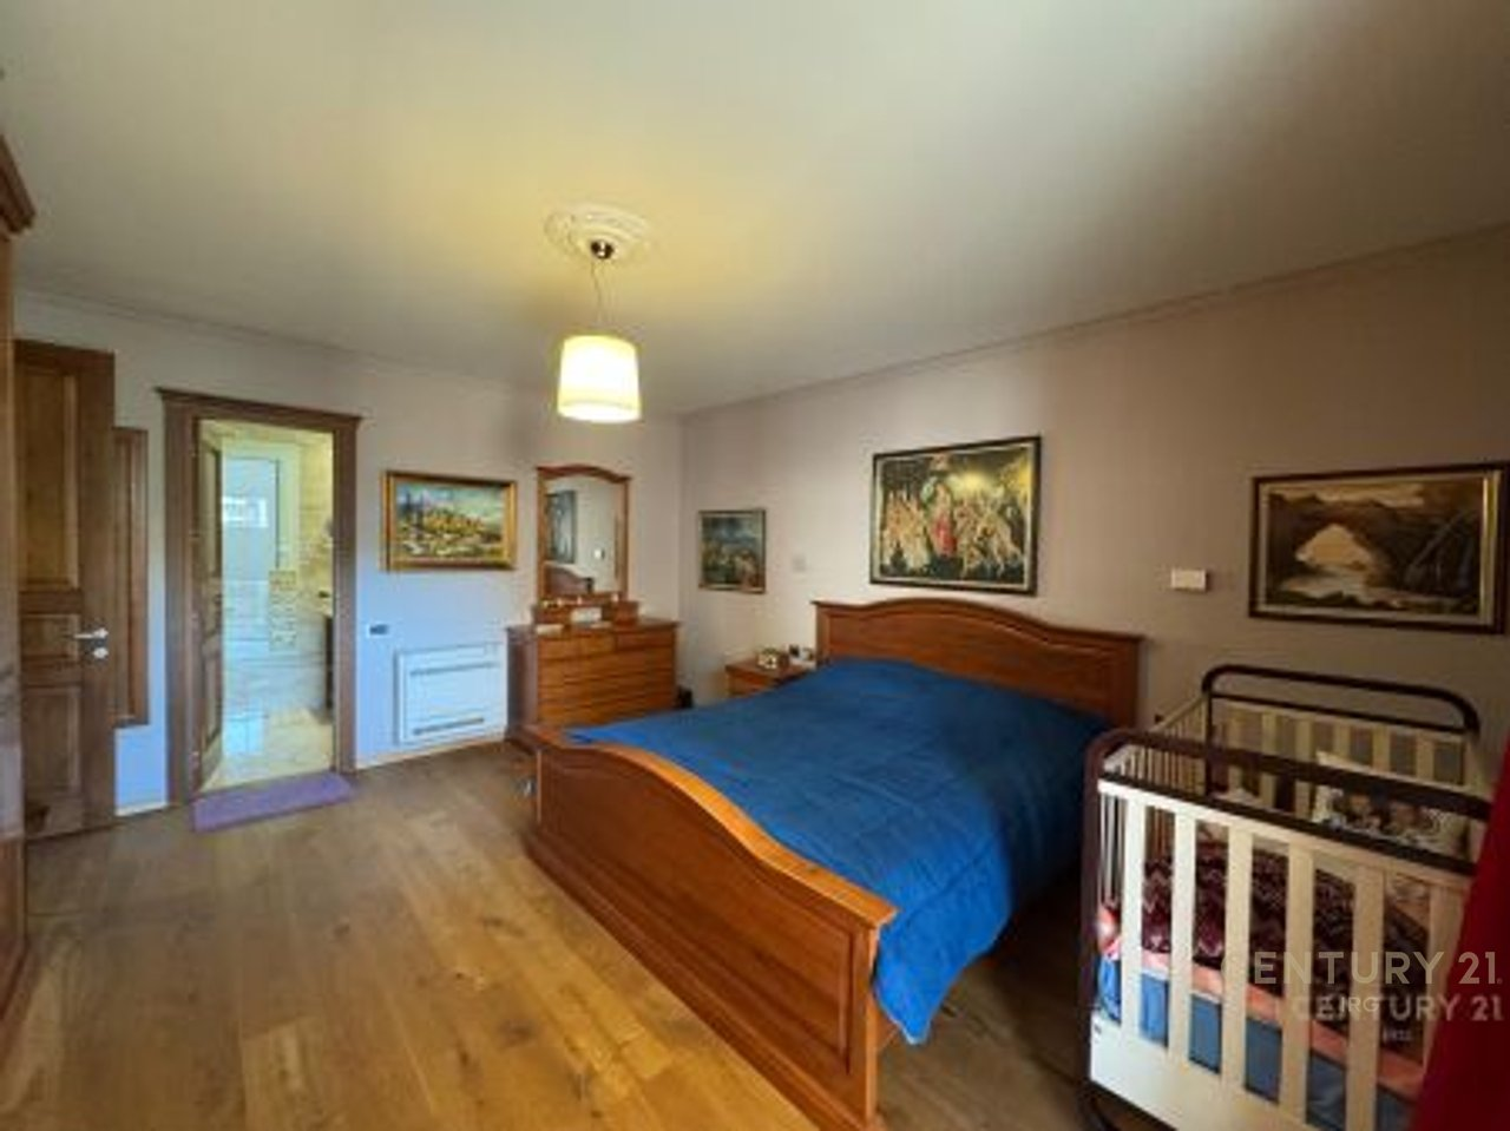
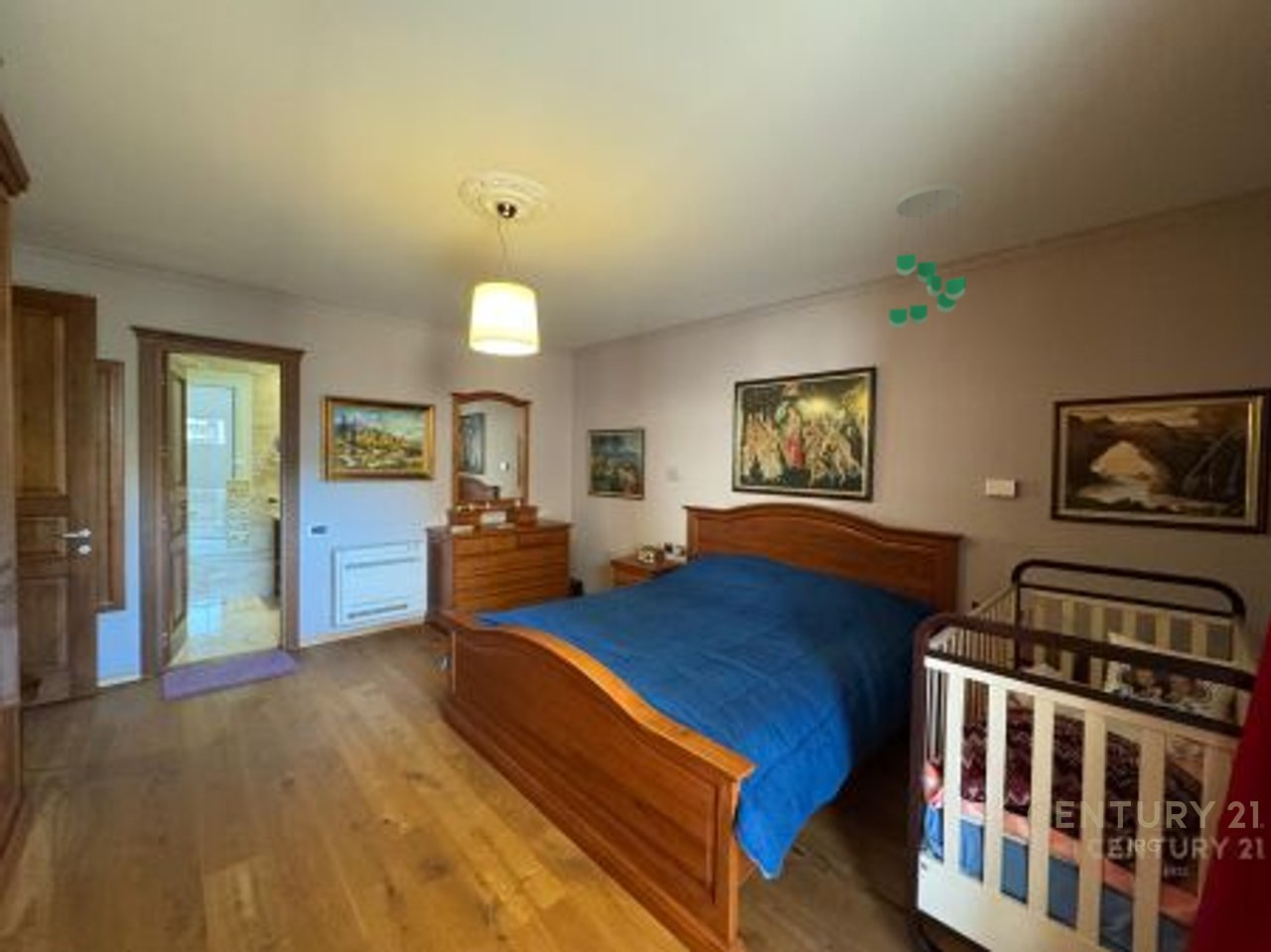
+ ceiling mobile (926, 260)
